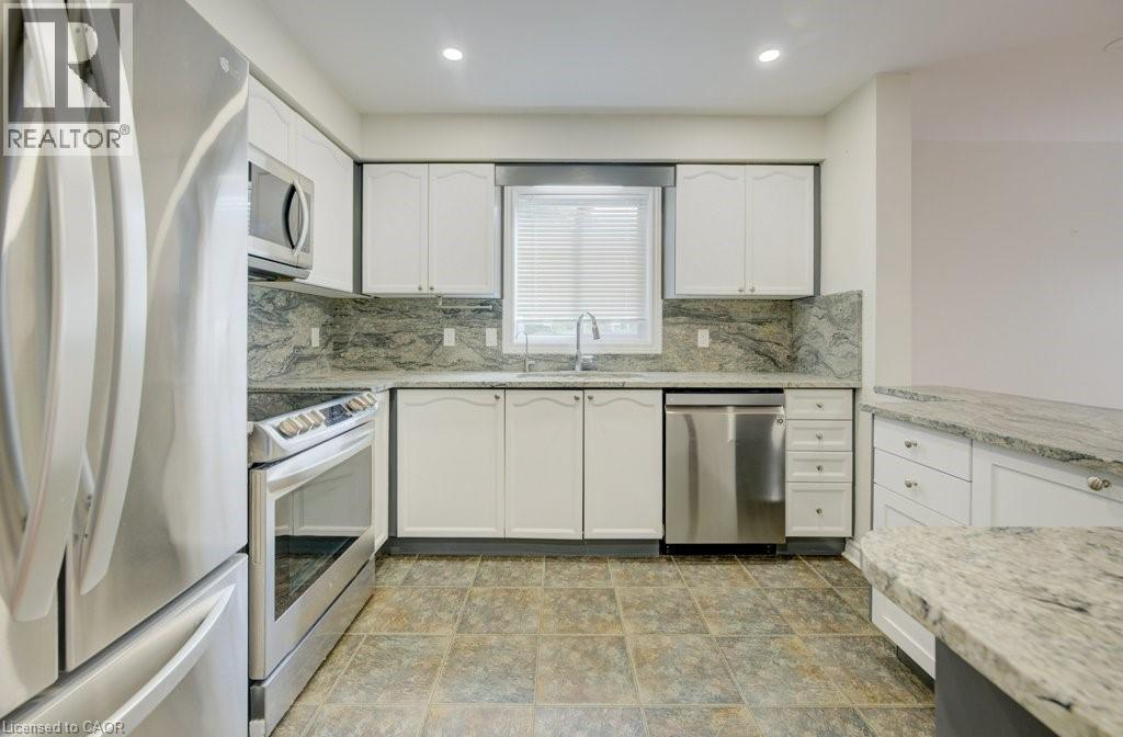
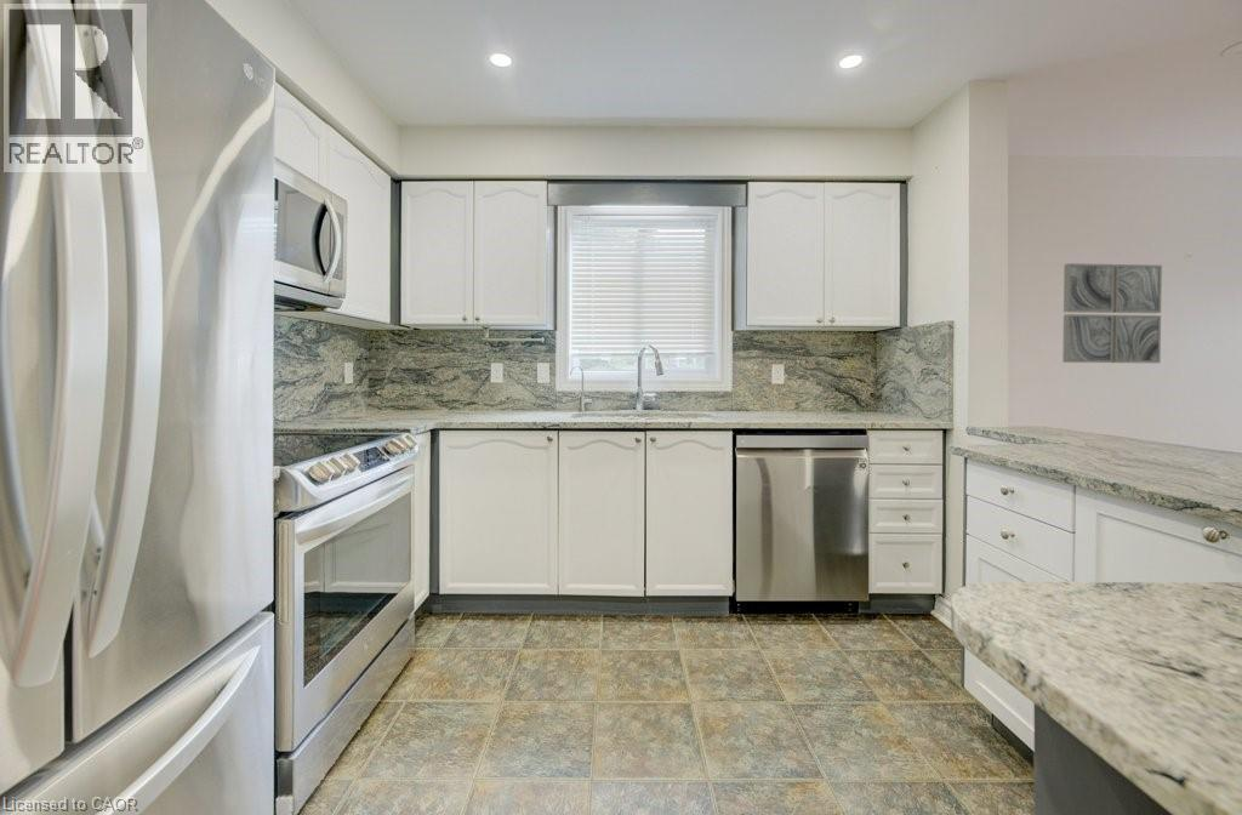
+ wall art (1112, 312)
